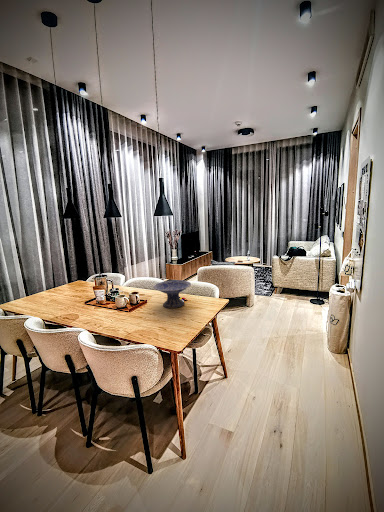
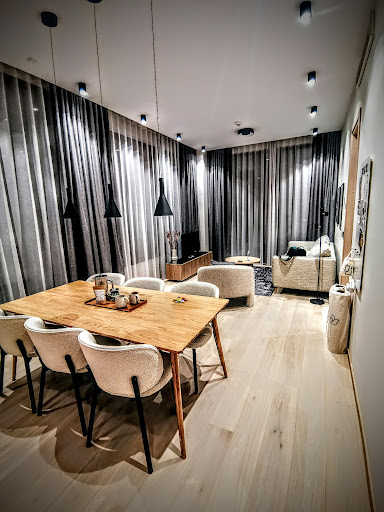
- decorative bowl (172, 294)
